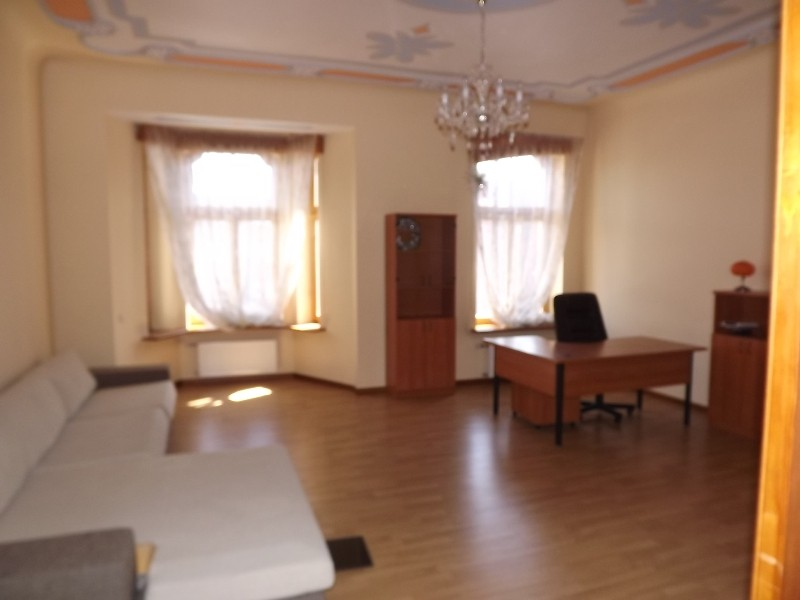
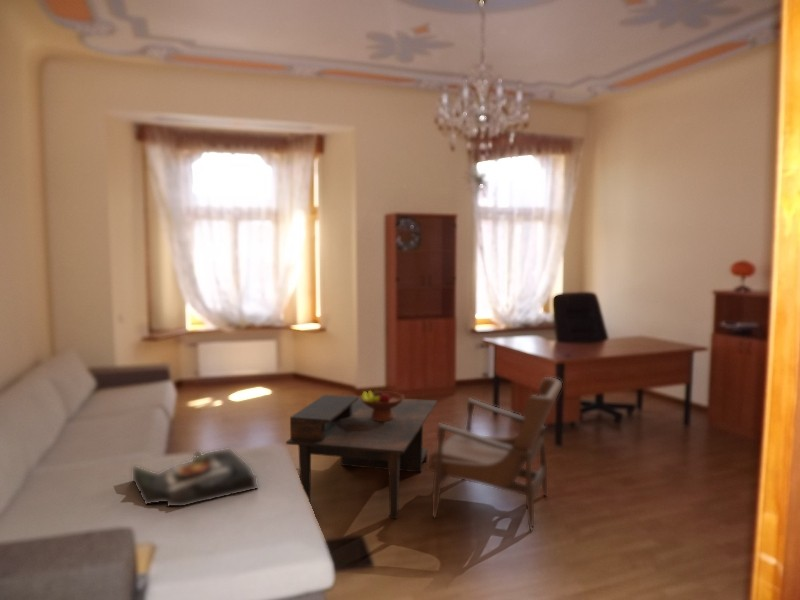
+ serving tray (194, 468)
+ armchair (496, 444)
+ coffee table (371, 440)
+ fruit bowl (382, 403)
